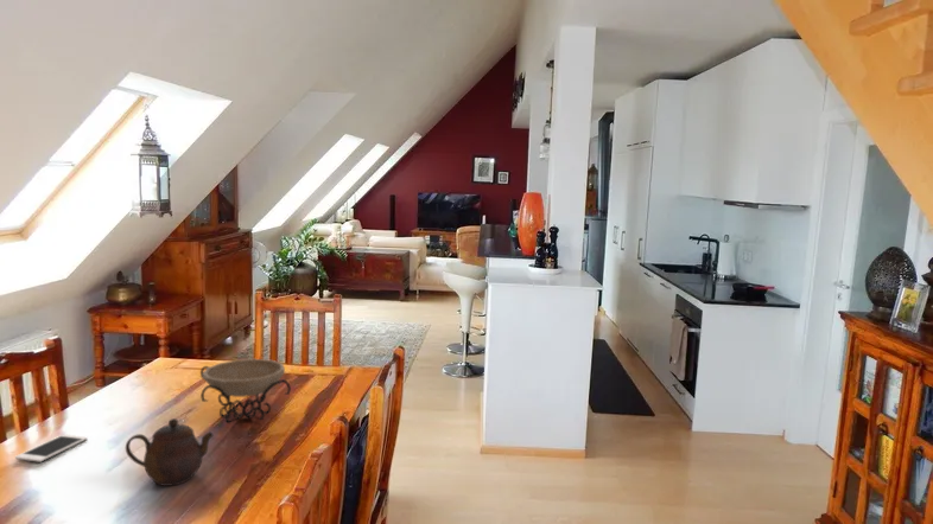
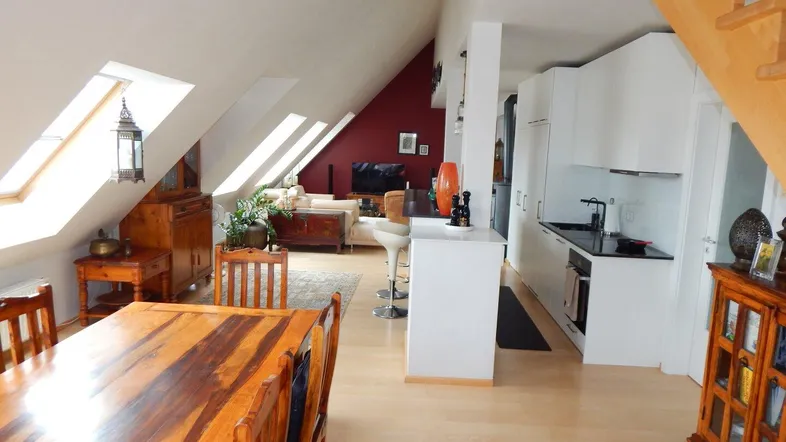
- cell phone (52, 447)
- decorative bowl (243, 392)
- teapot (170, 448)
